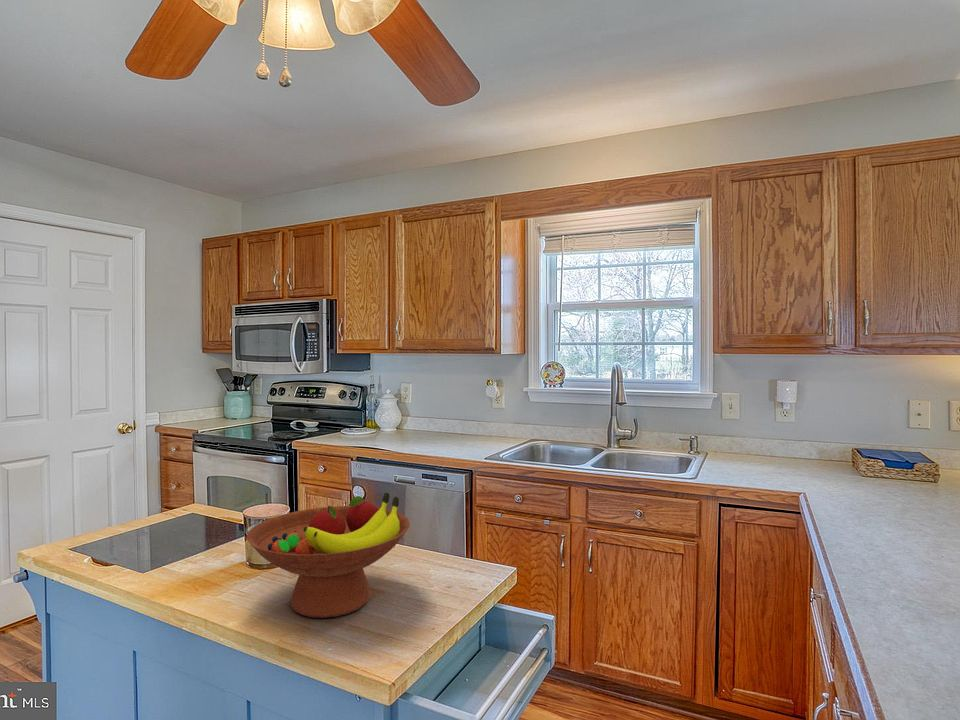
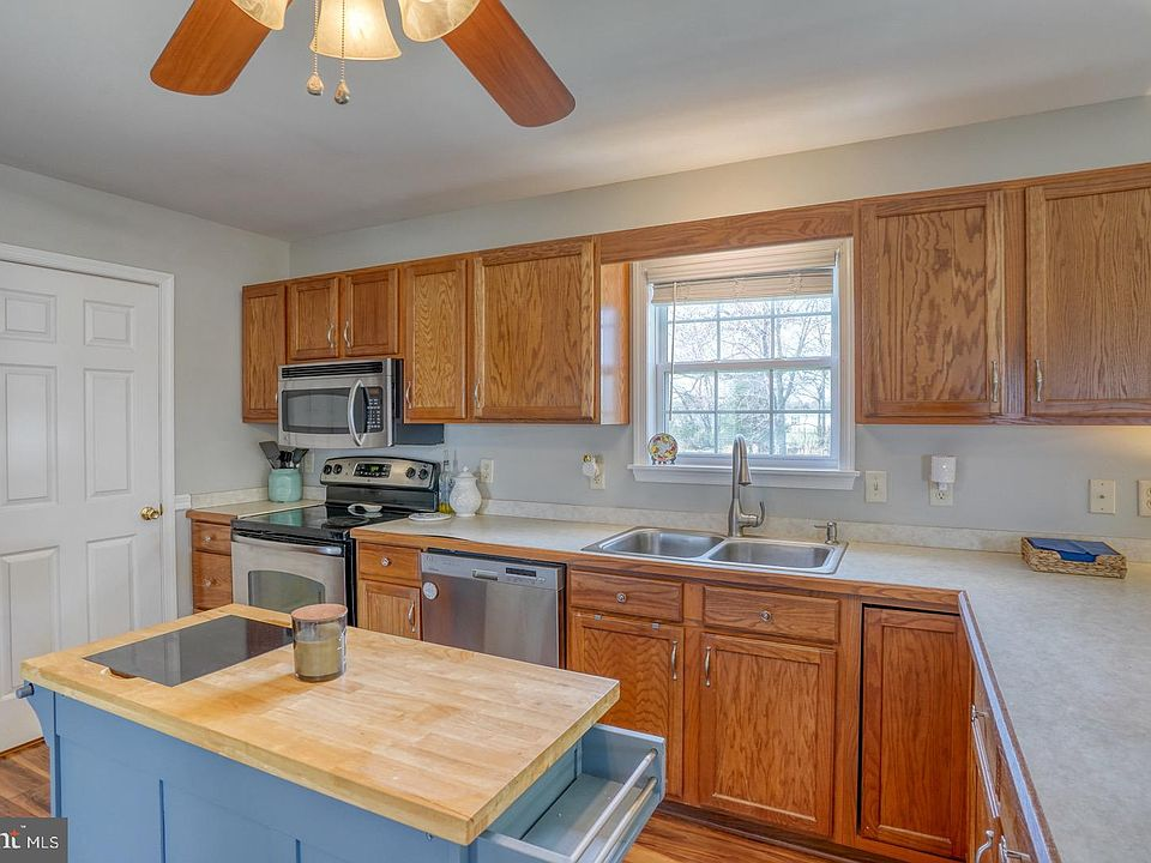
- fruit bowl (331, 549)
